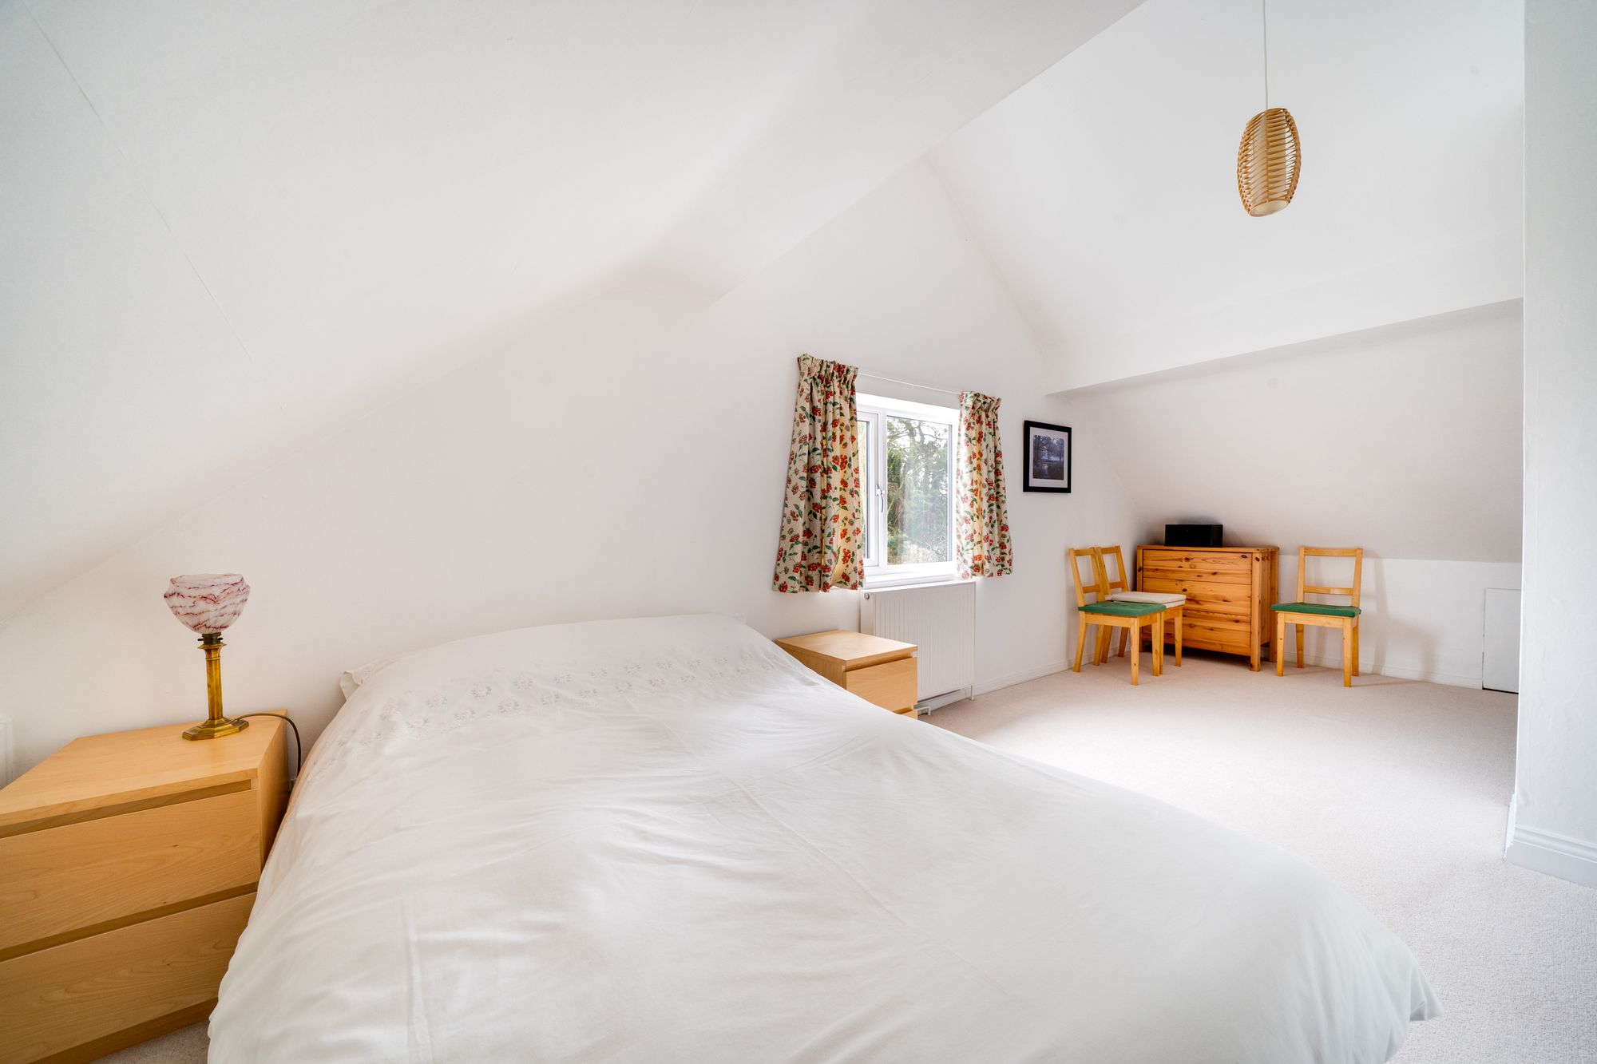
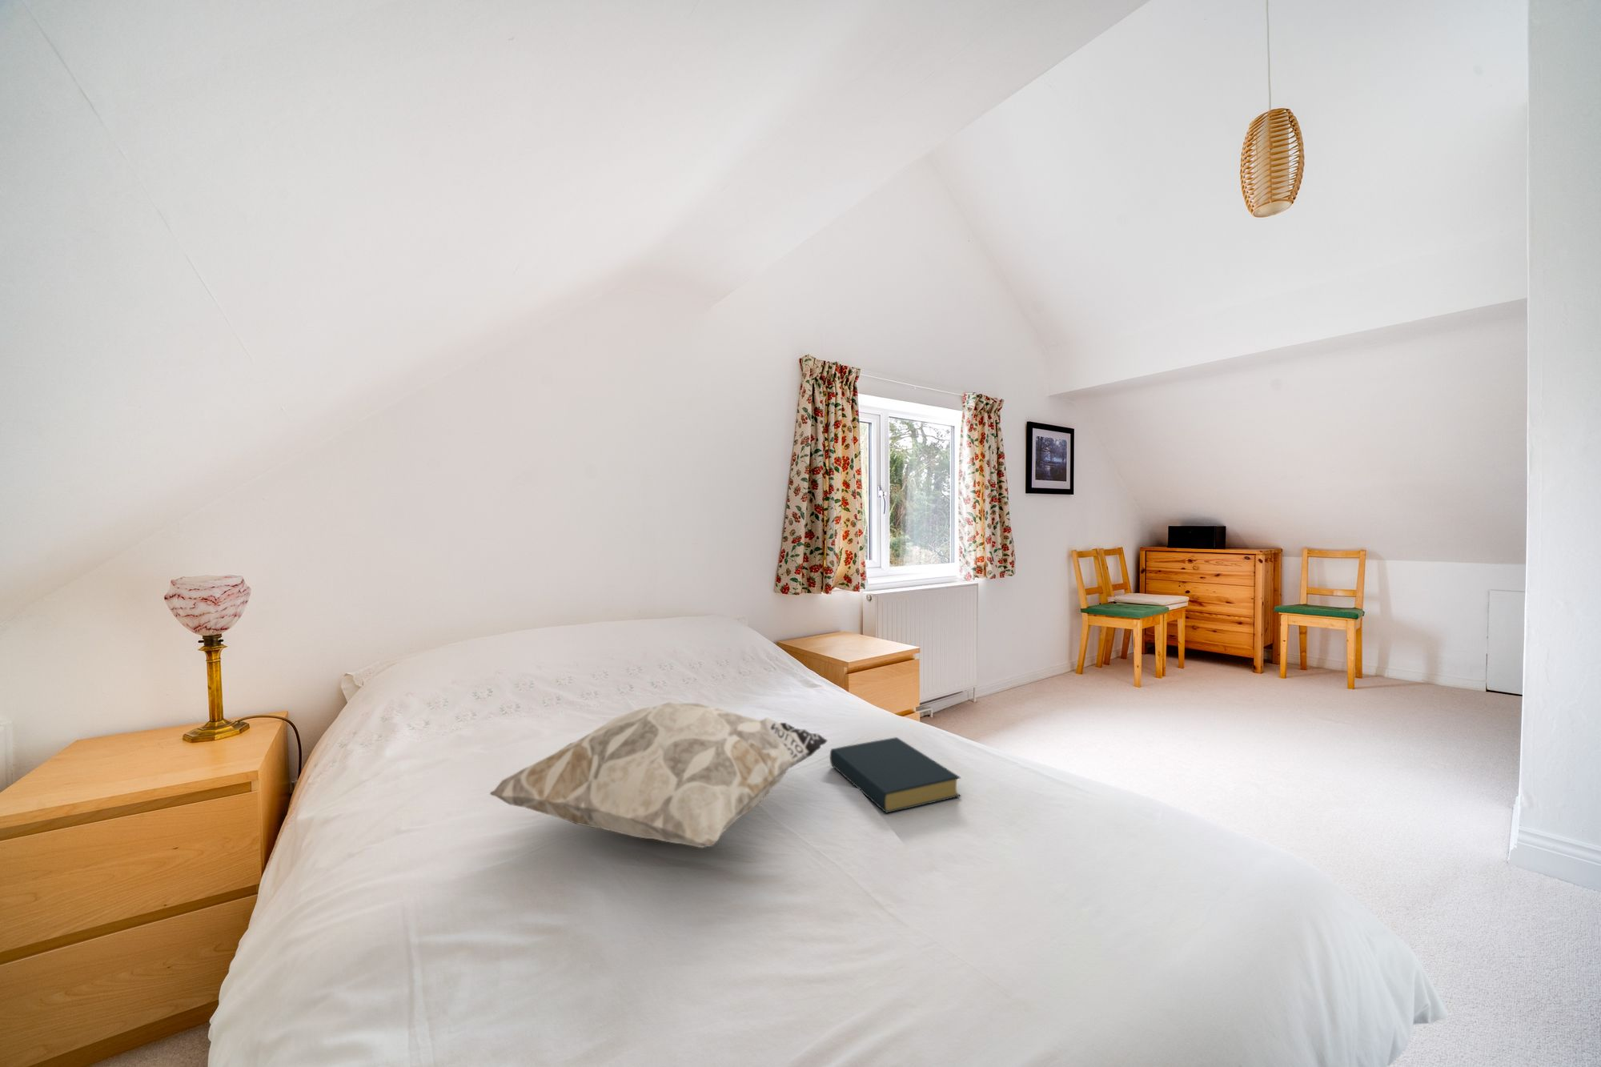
+ decorative pillow (674, 763)
+ hardback book (890, 770)
